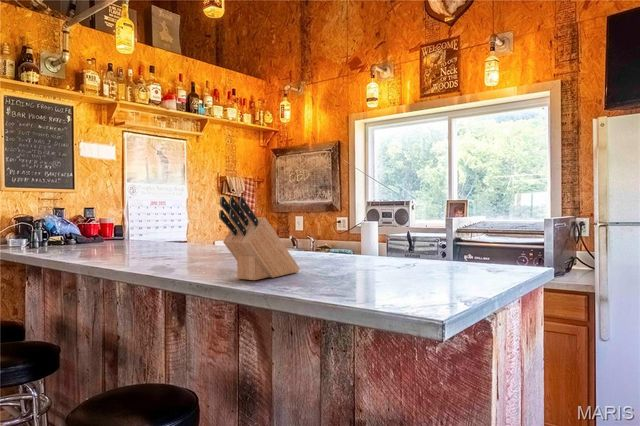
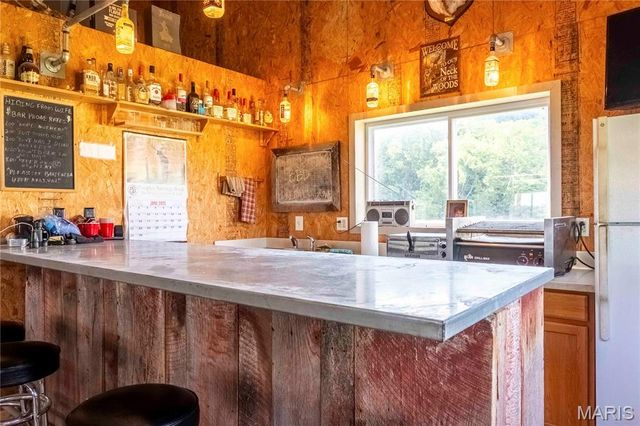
- knife block (259, 236)
